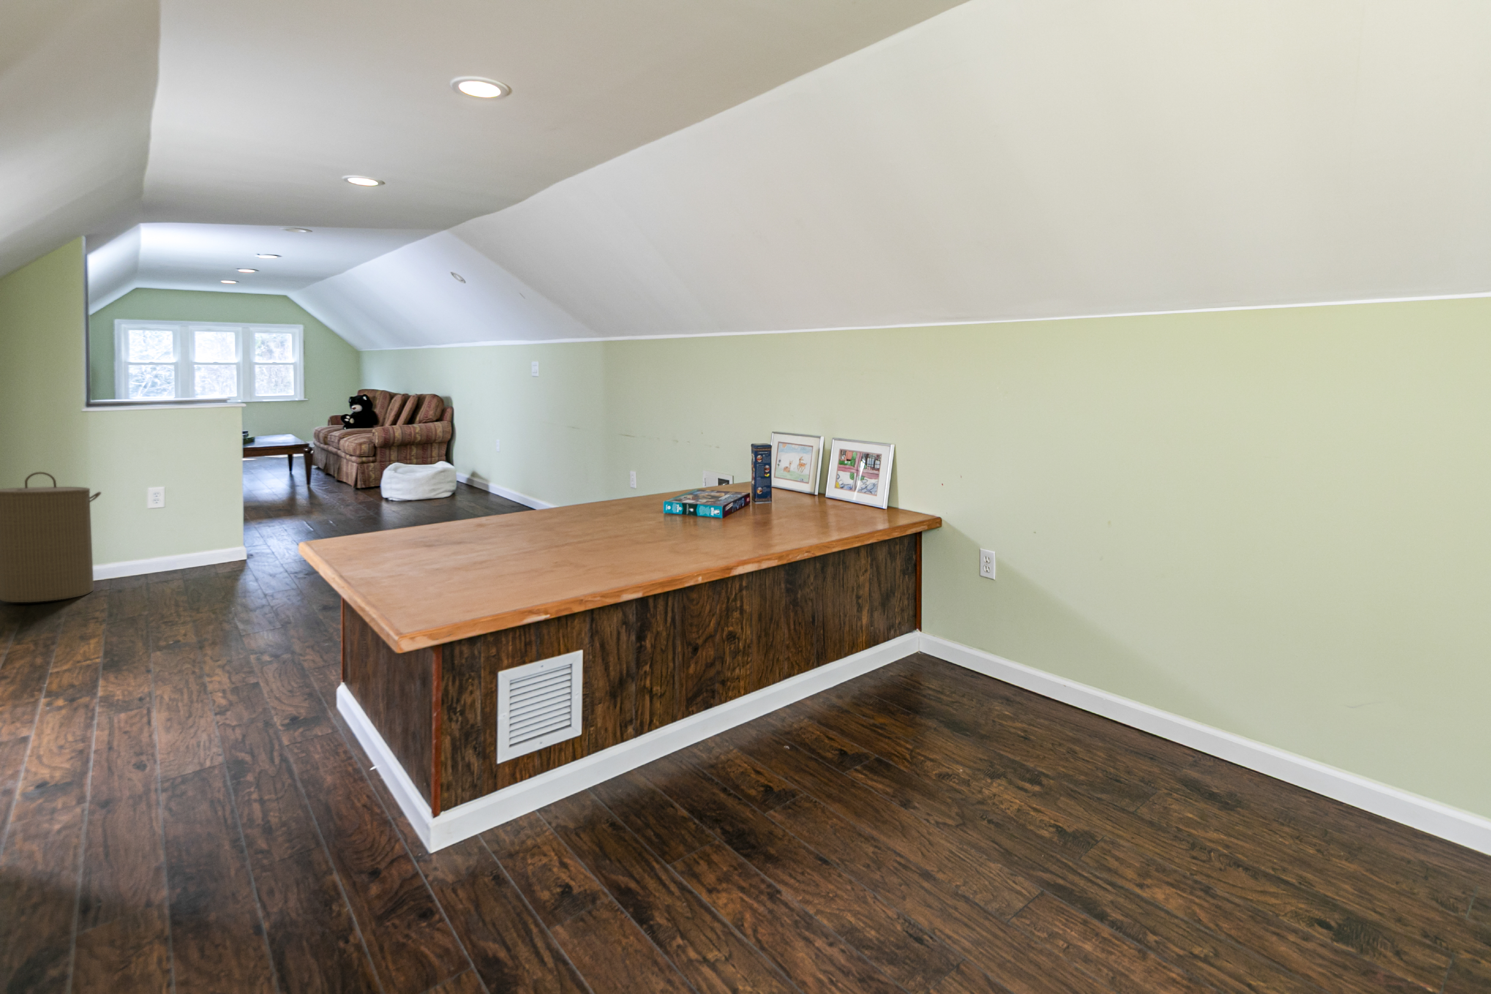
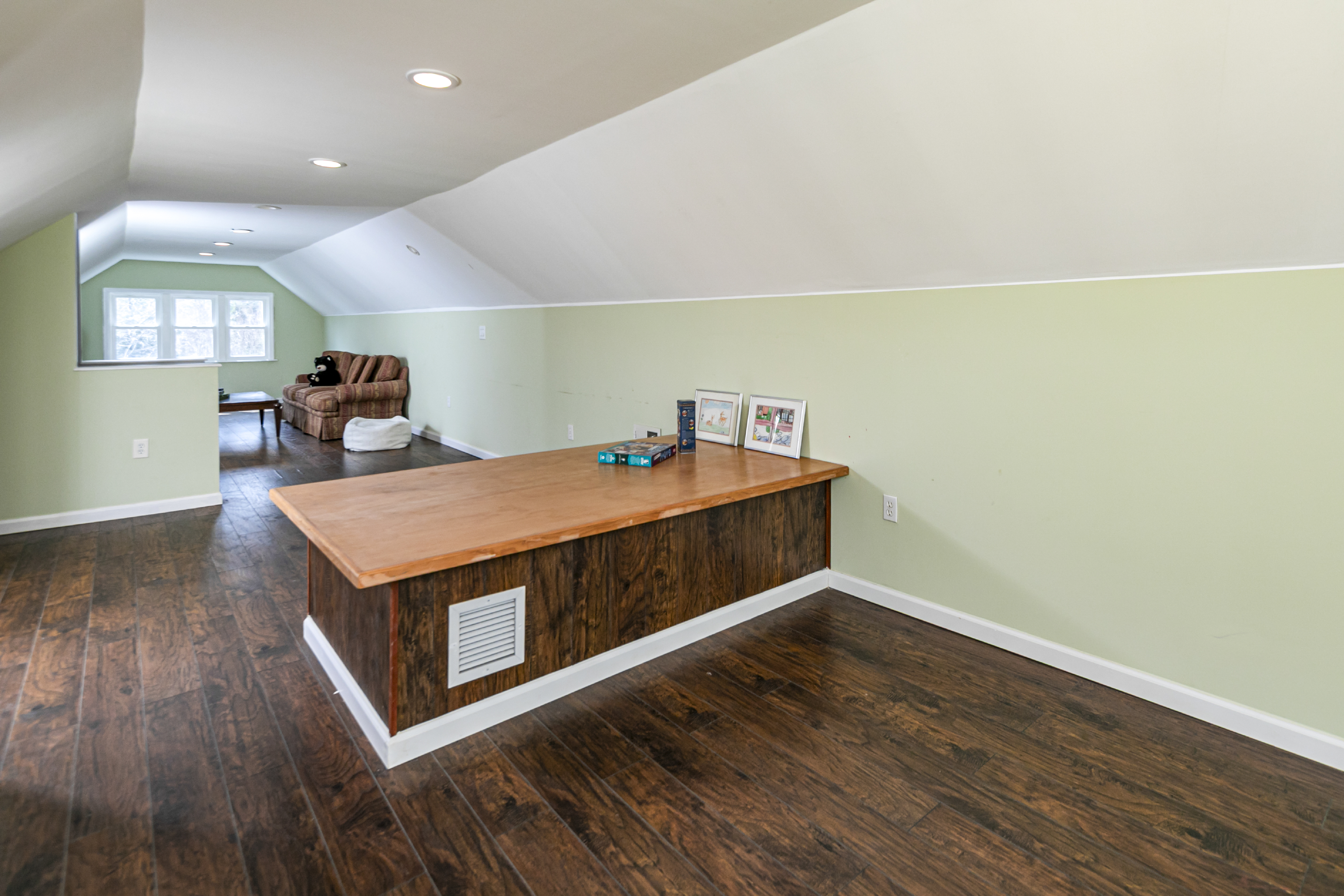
- laundry hamper (44, 534)
